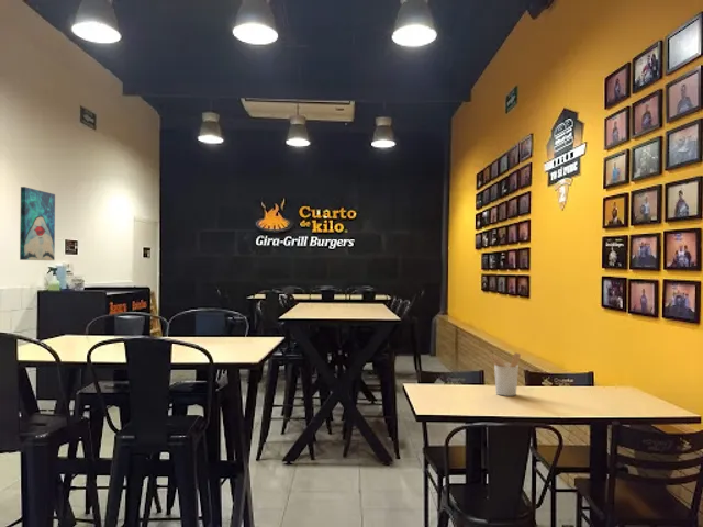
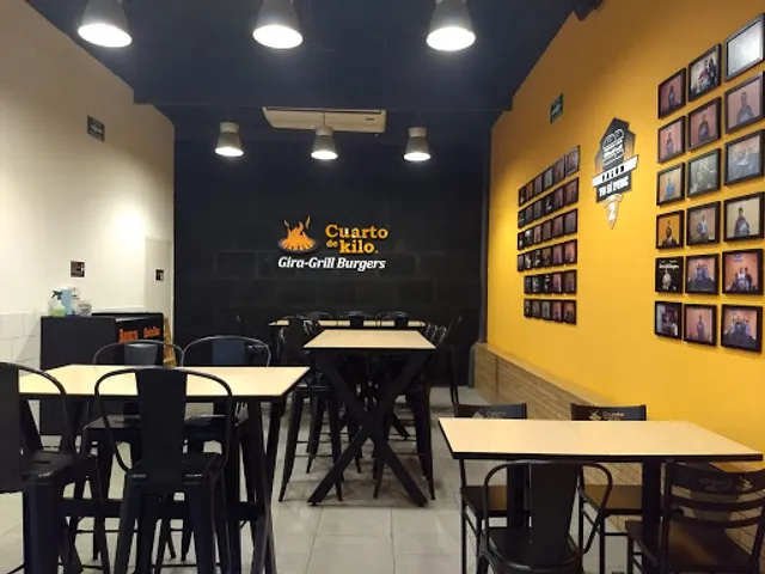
- wall art (37, 225)
- utensil holder (502, 372)
